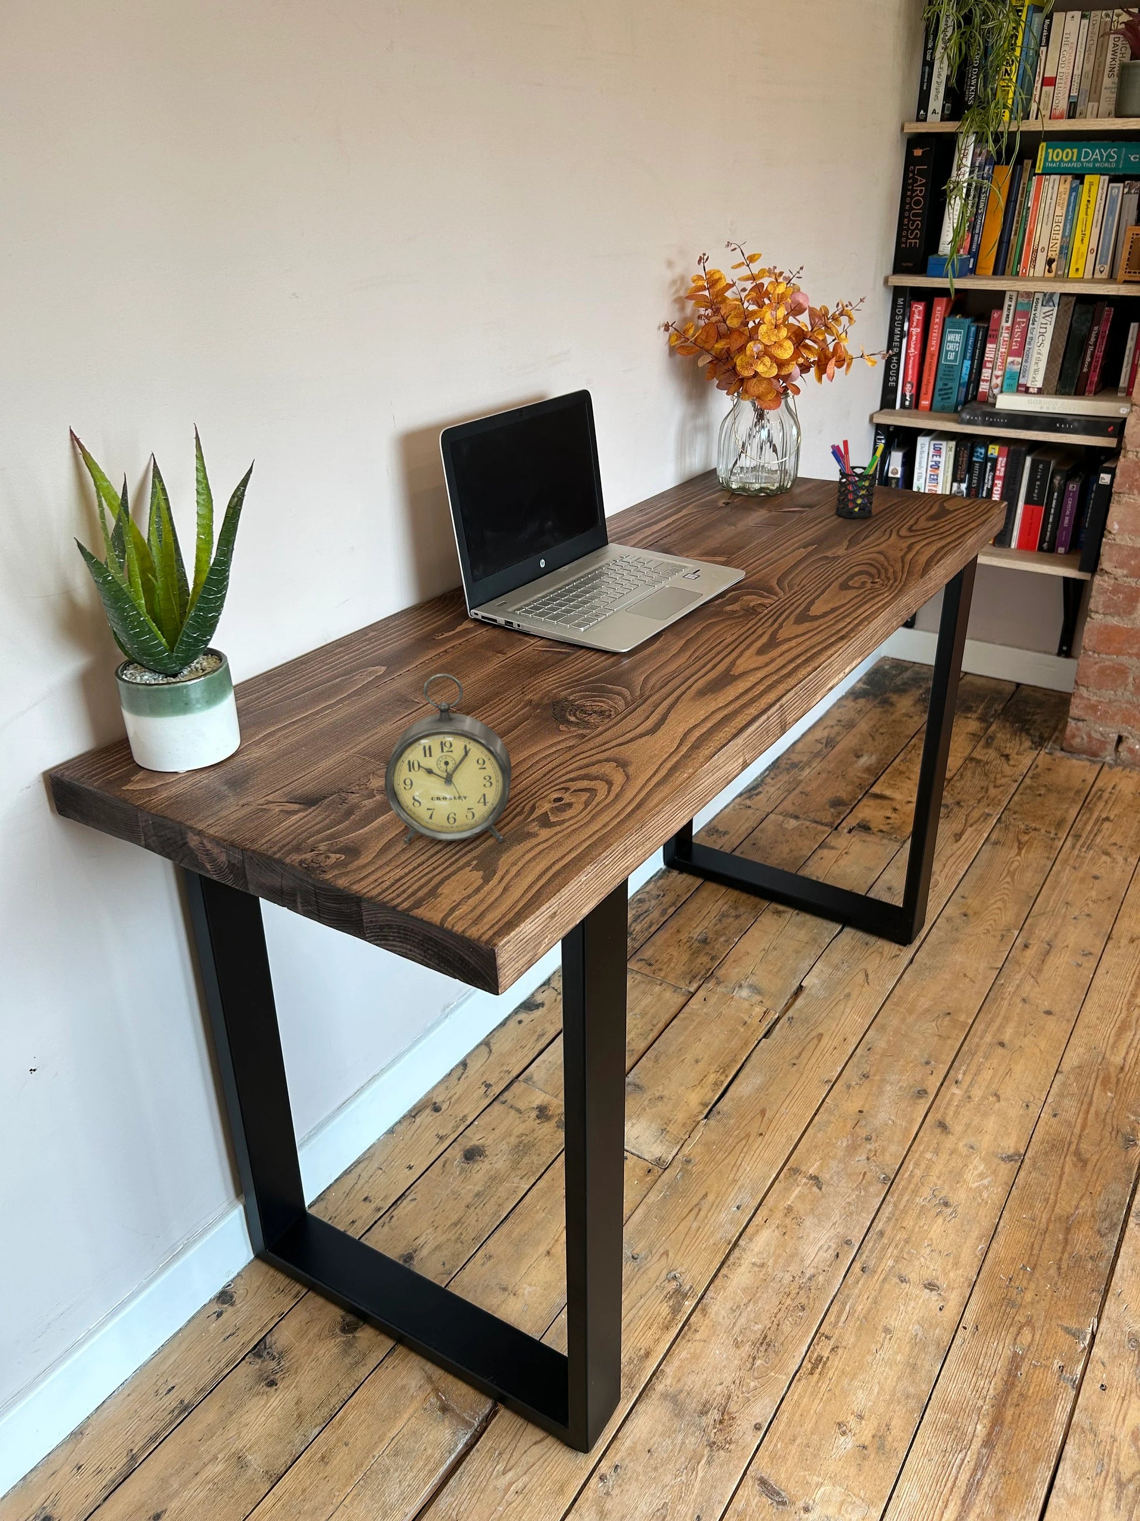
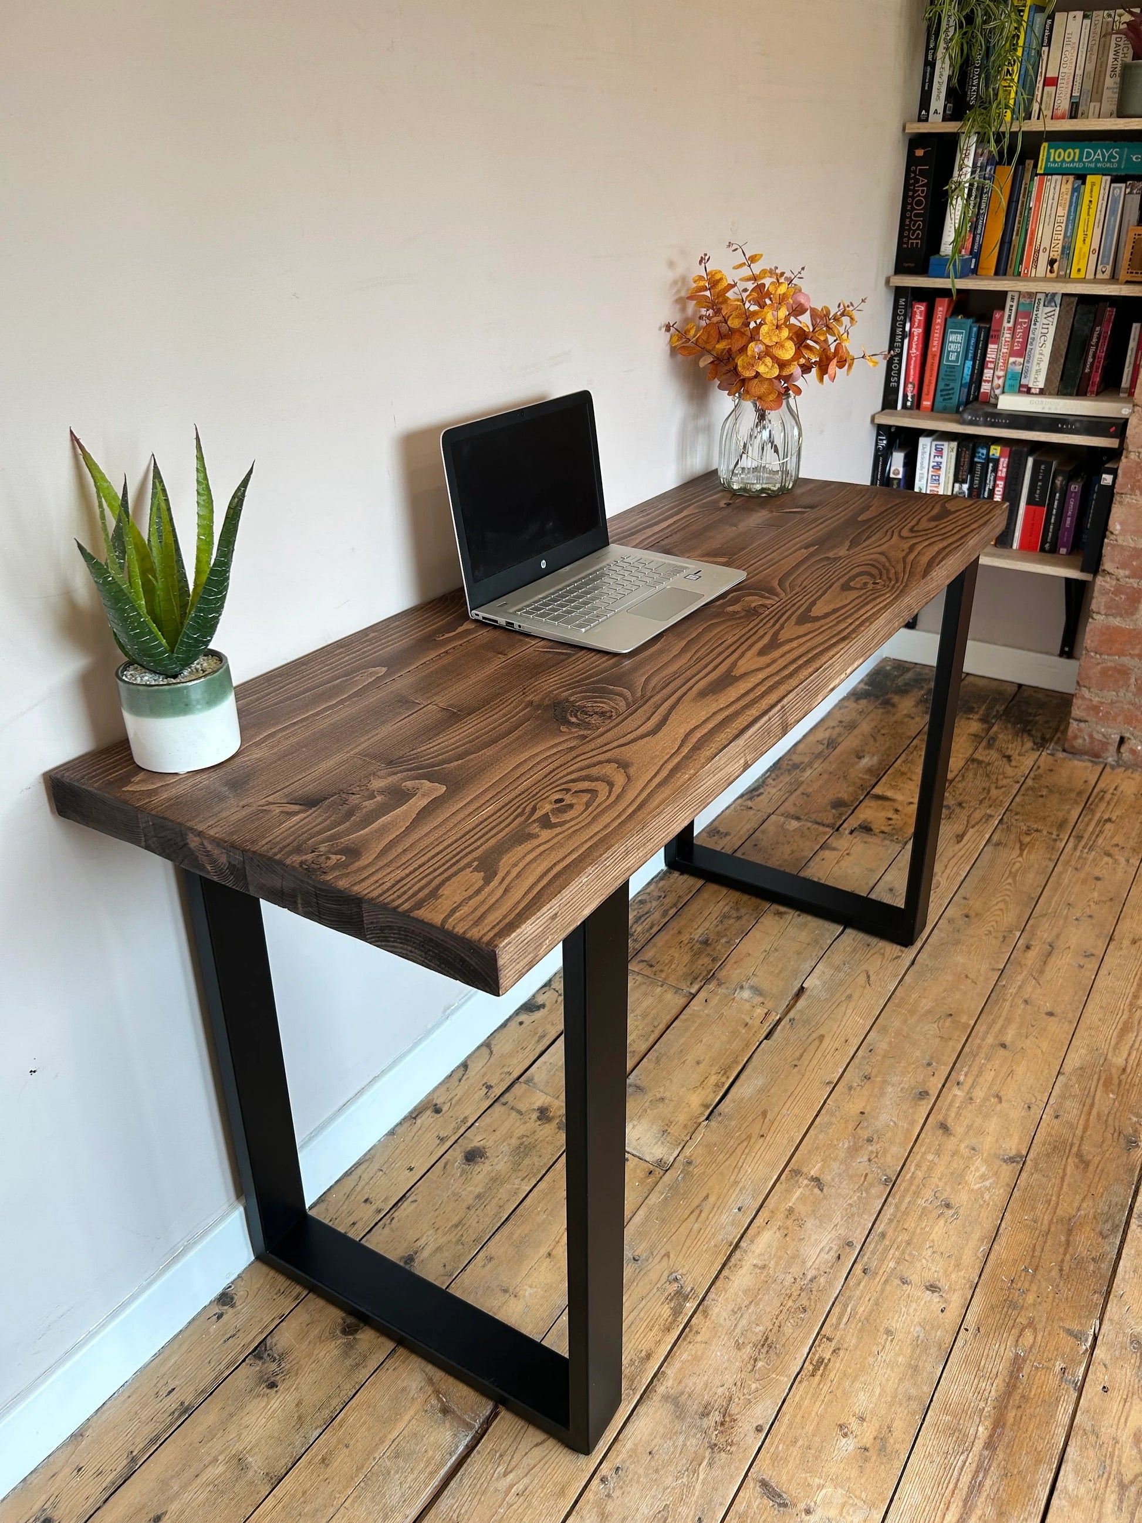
- pen holder (857, 477)
- alarm clock (449, 758)
